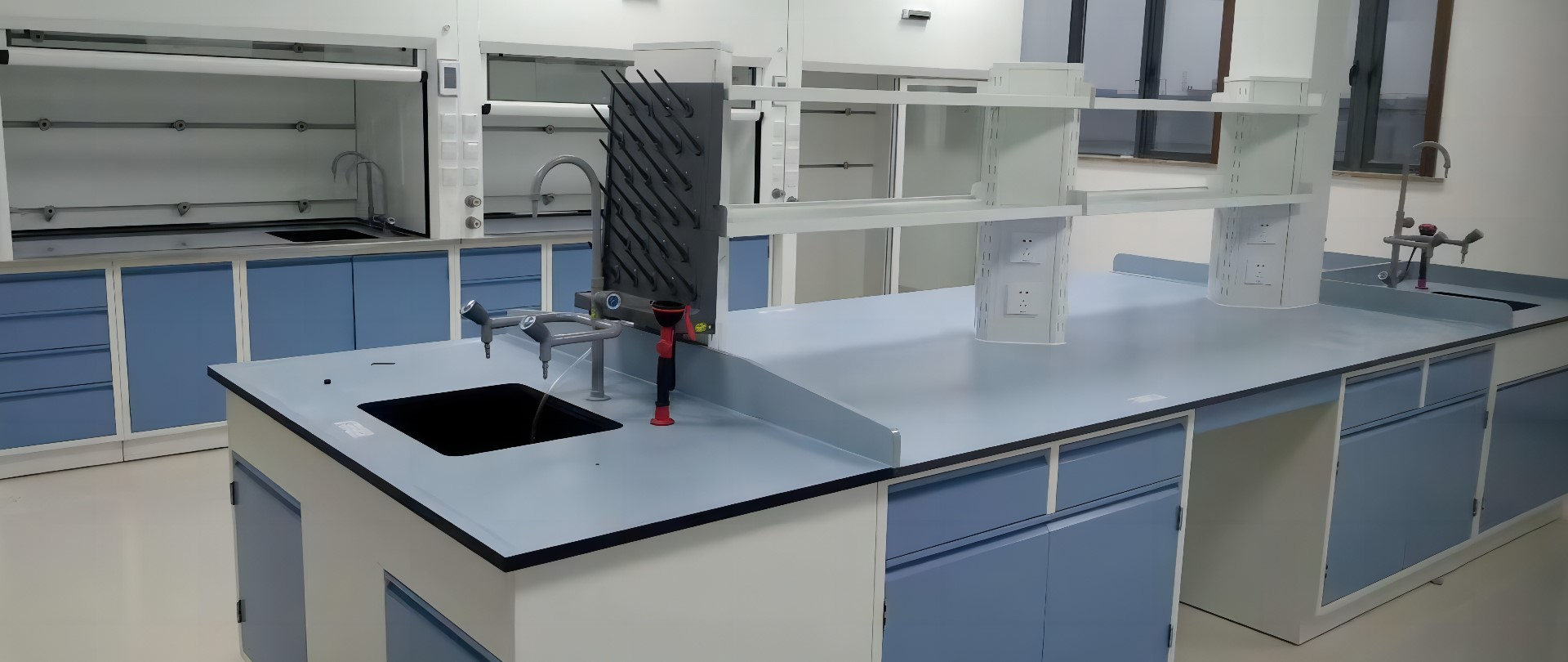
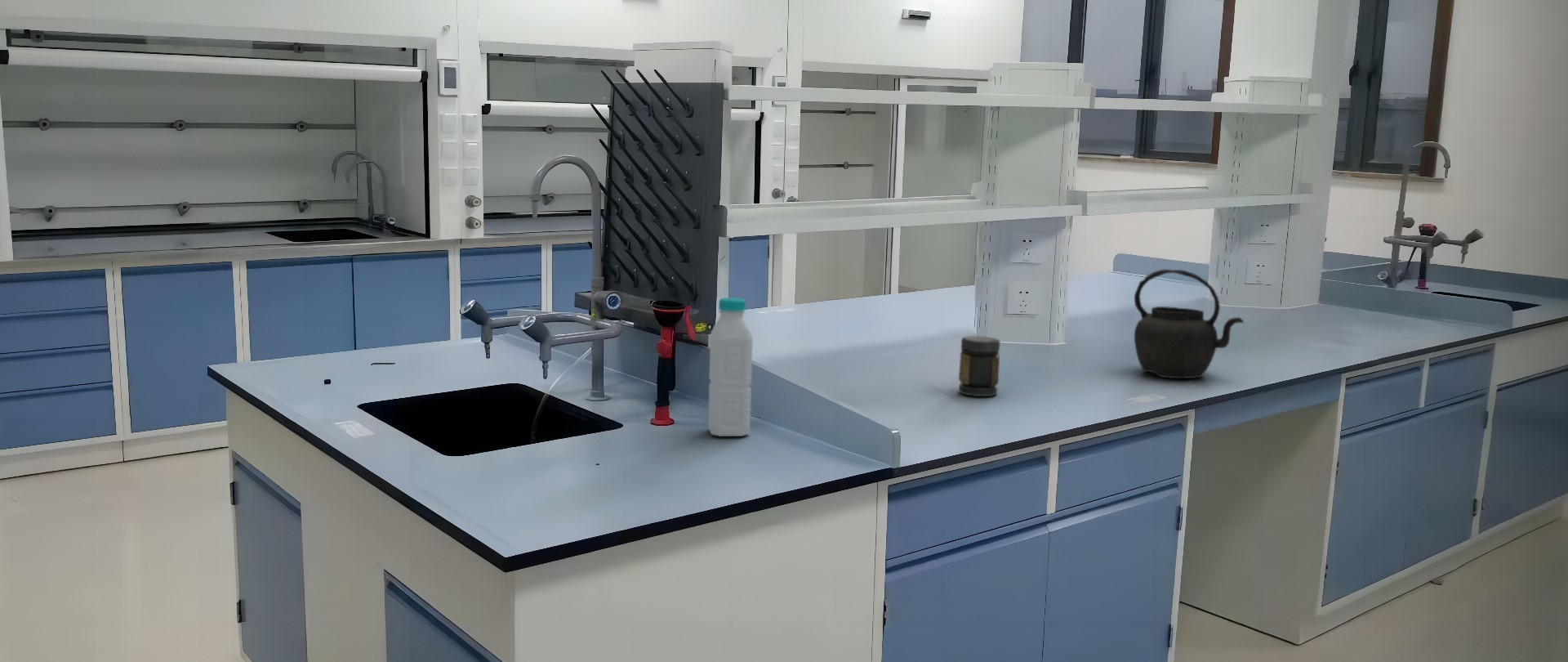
+ plastic bottle (730, 366)
+ kettle (1186, 323)
+ jar (979, 365)
